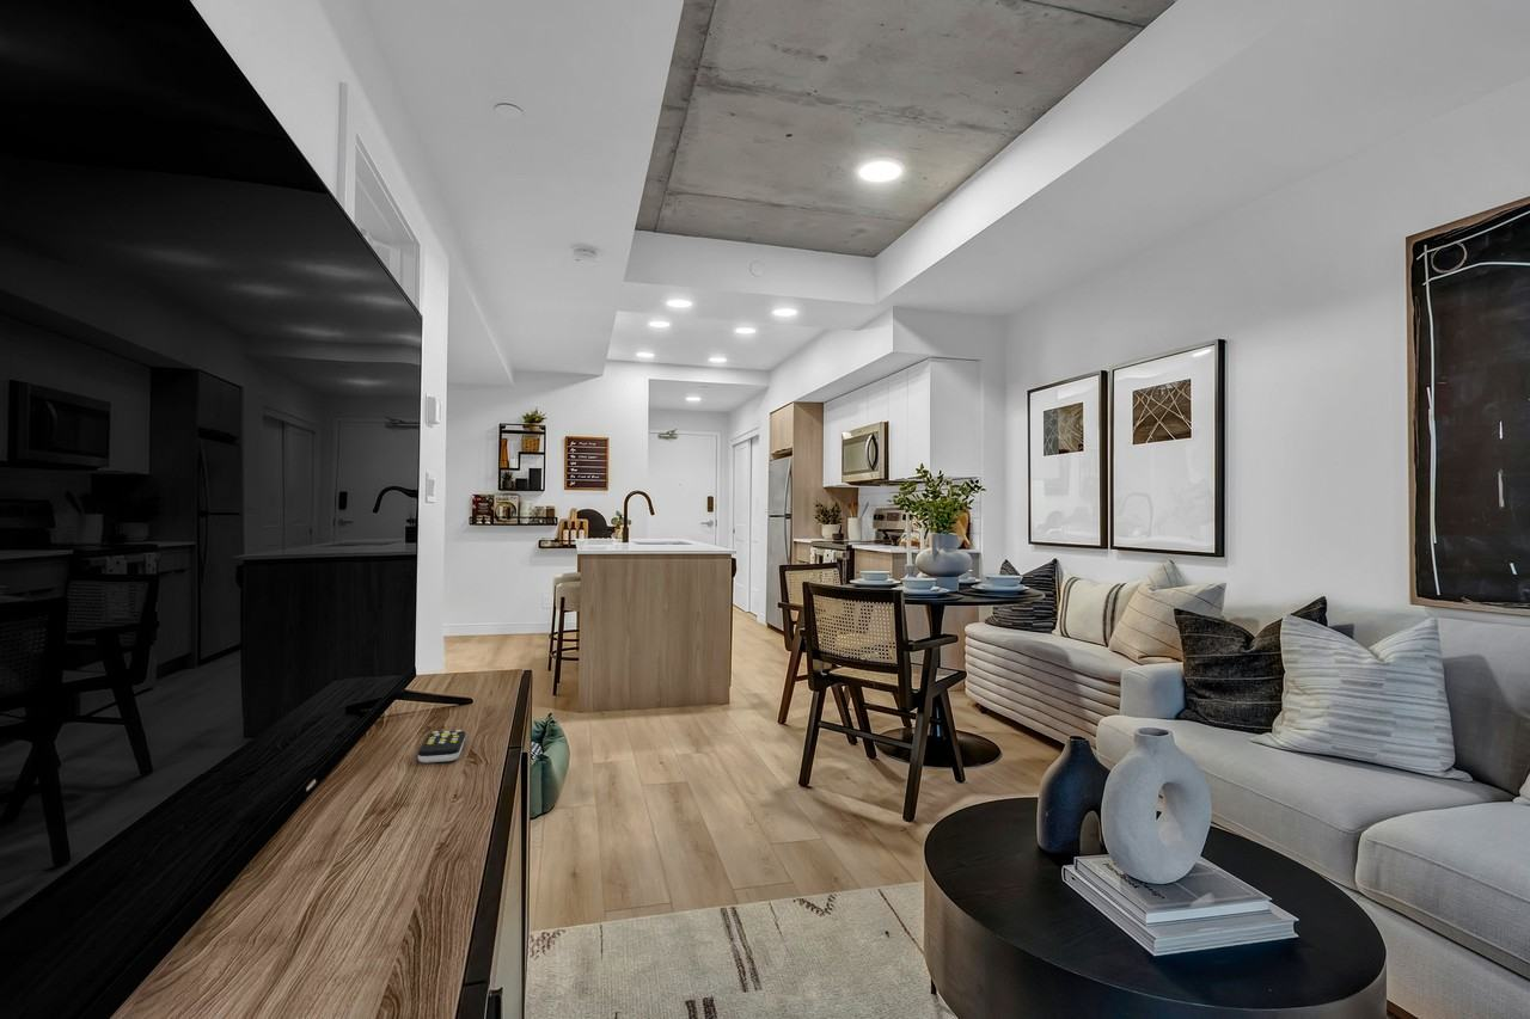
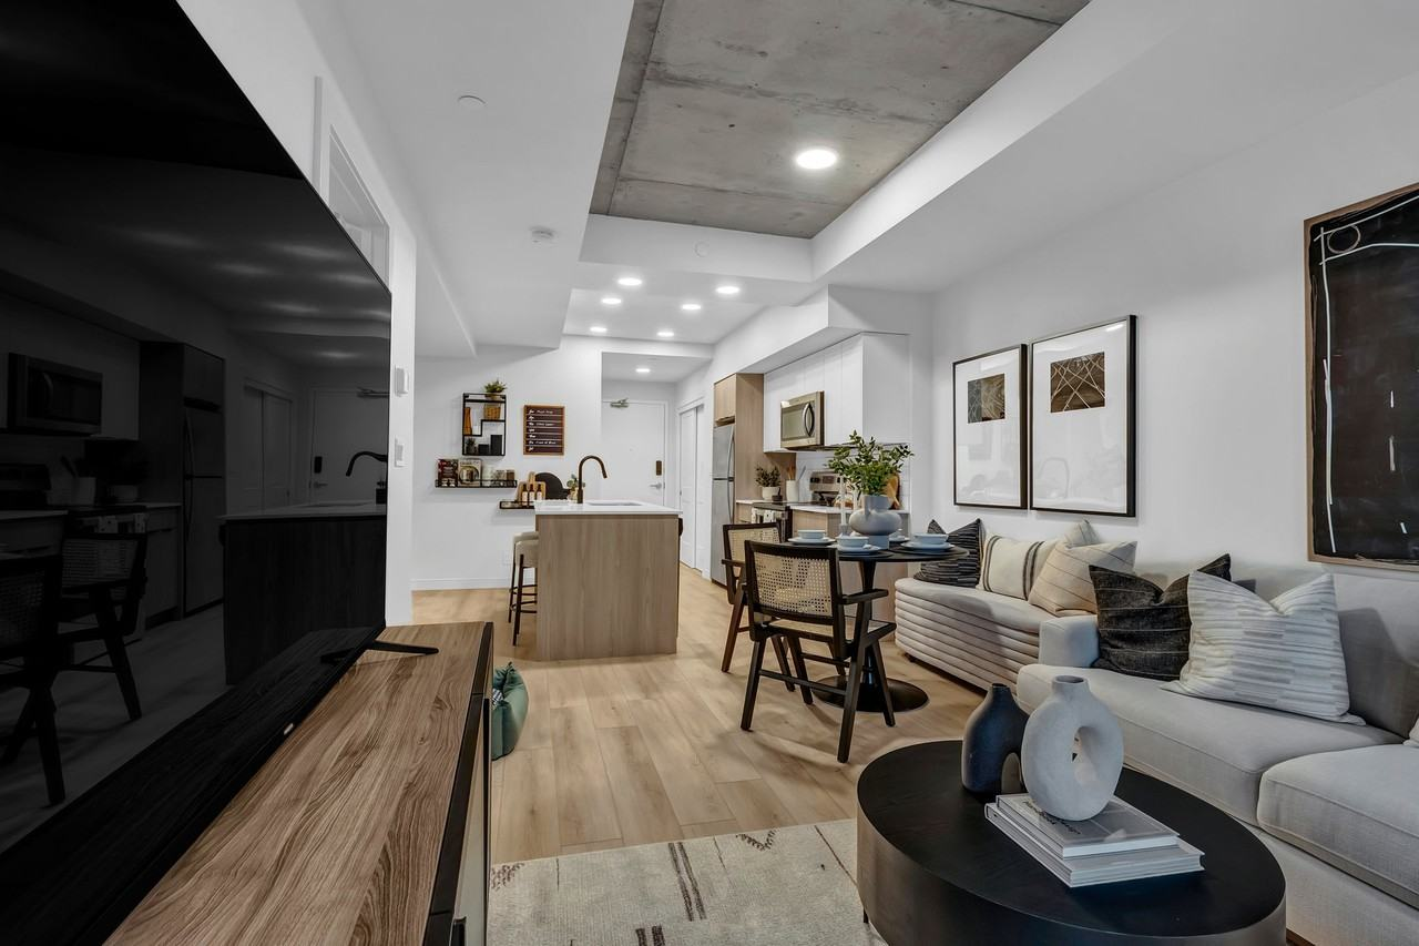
- remote control (442, 745)
